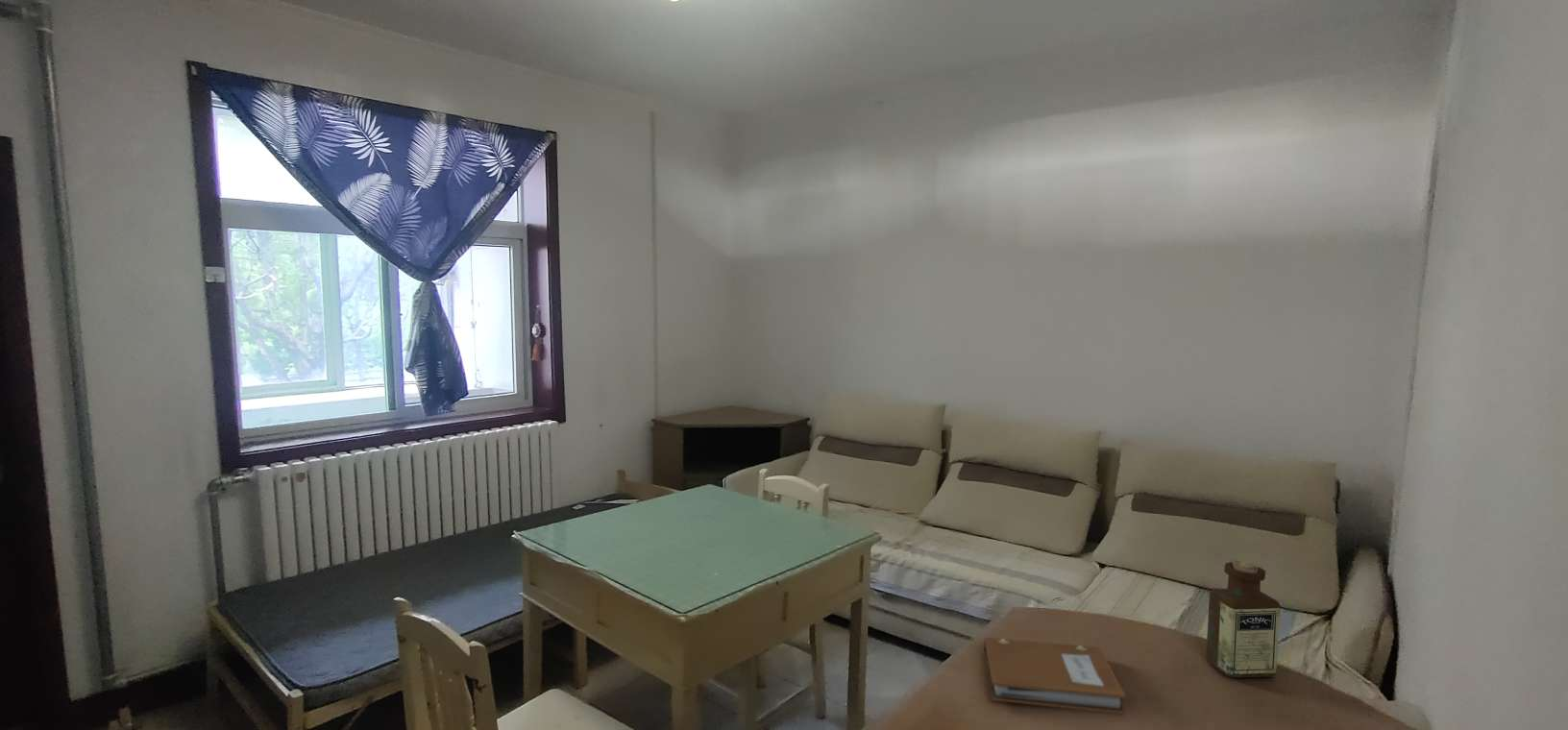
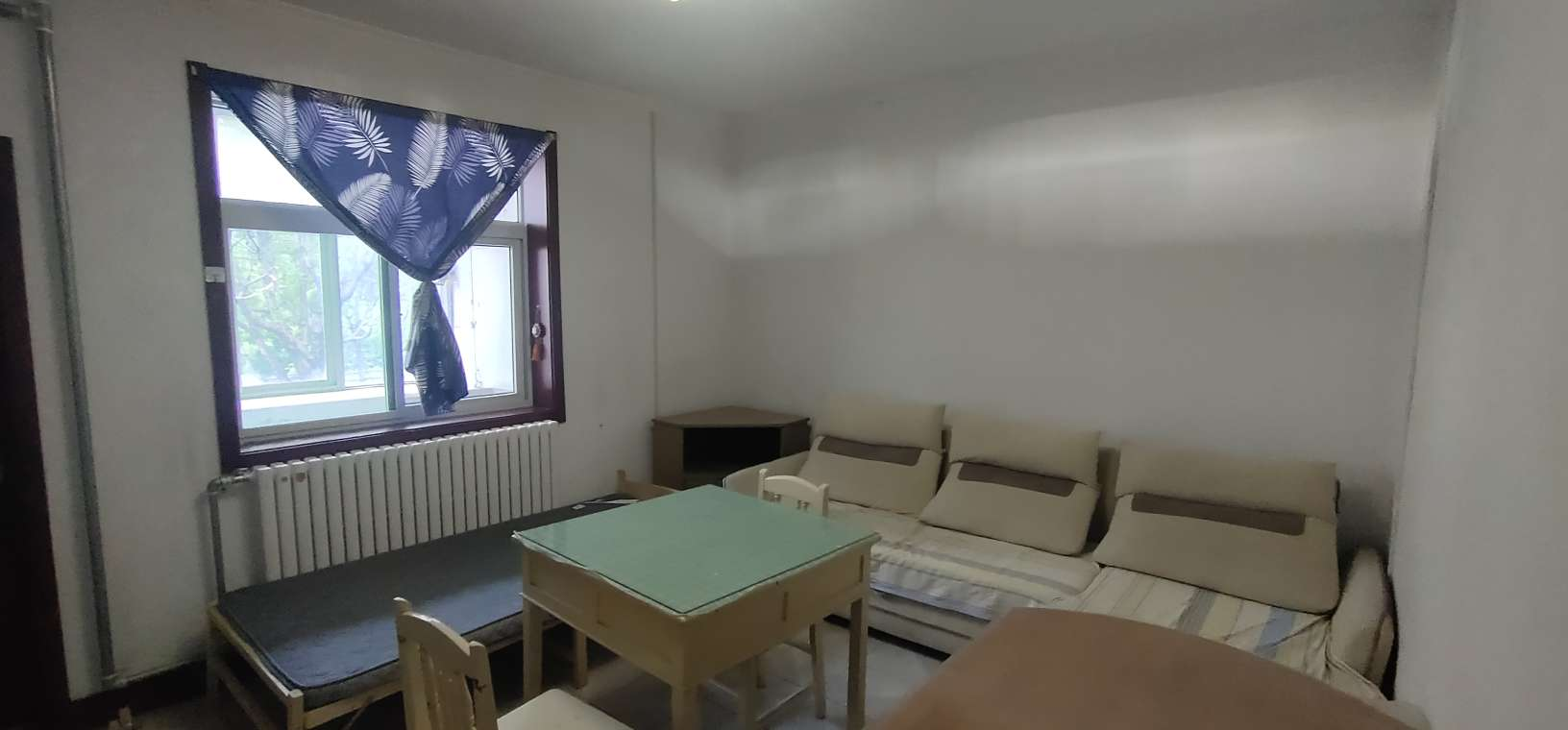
- notebook (1051, 671)
- bottle (1242, 617)
